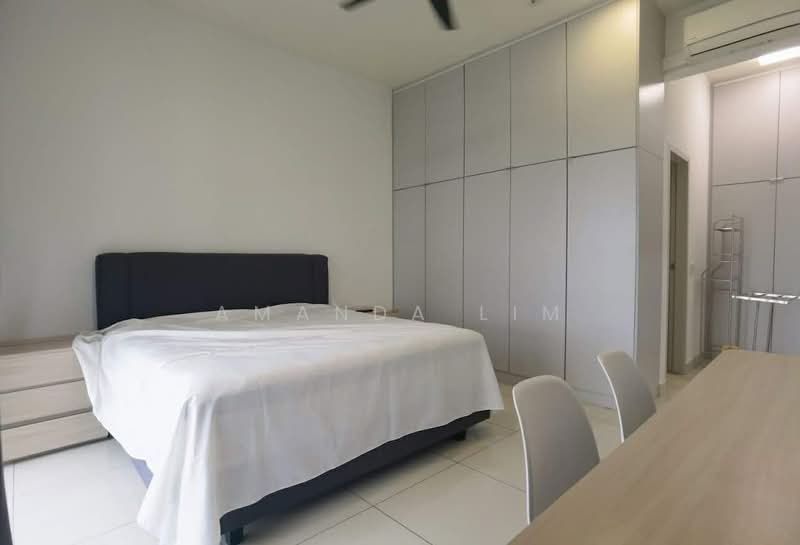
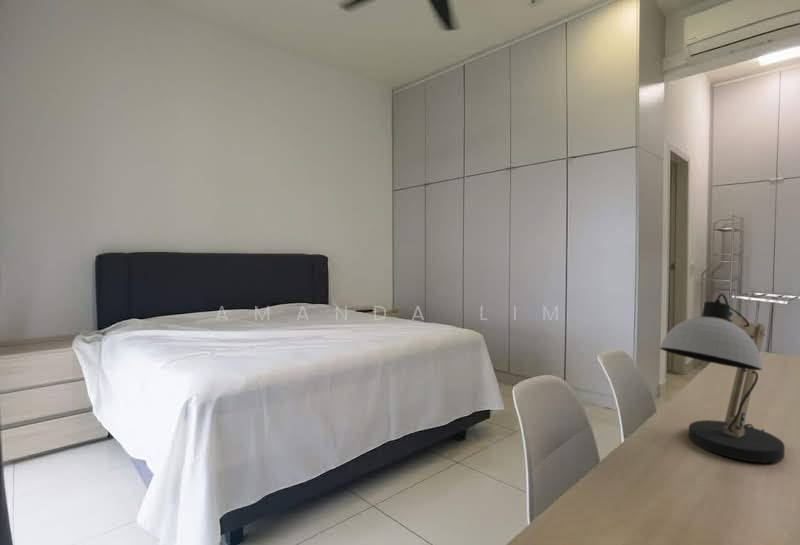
+ desk lamp (729, 365)
